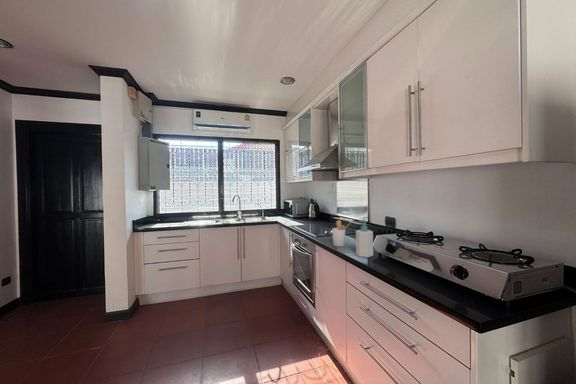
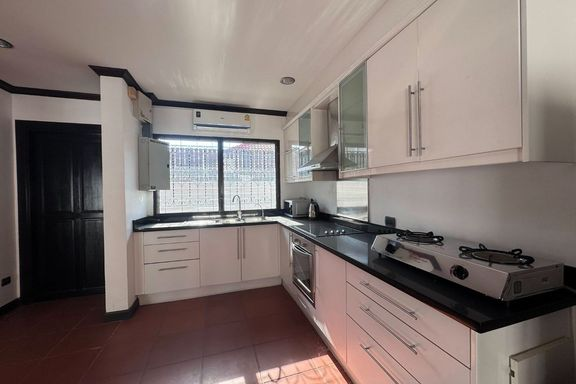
- soap bottle (364, 237)
- utensil holder (342, 233)
